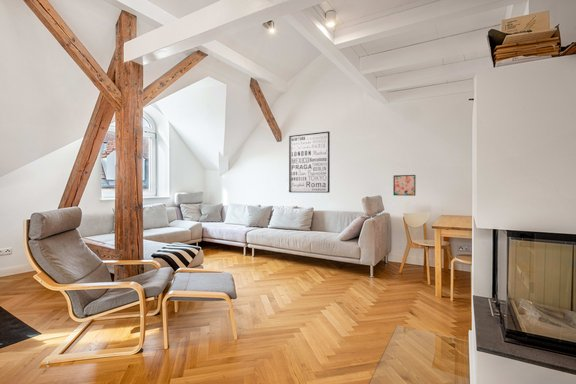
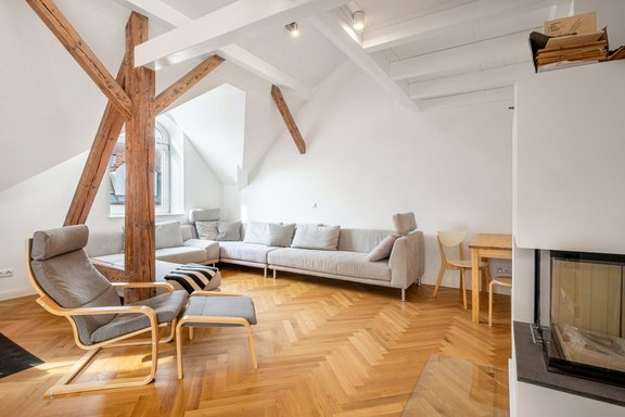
- wall art (308, 163)
- wall art (404, 185)
